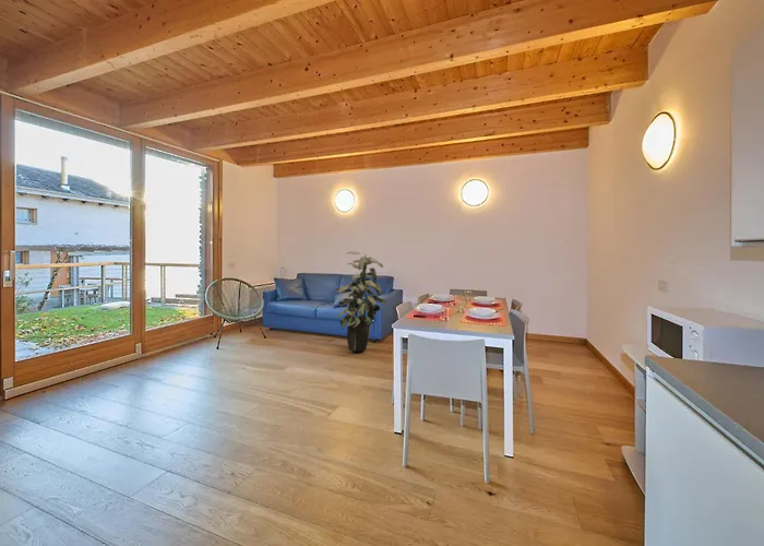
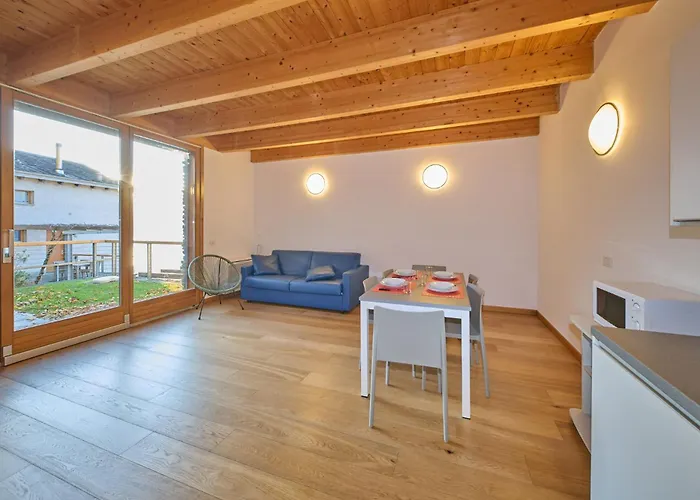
- indoor plant (358, 300)
